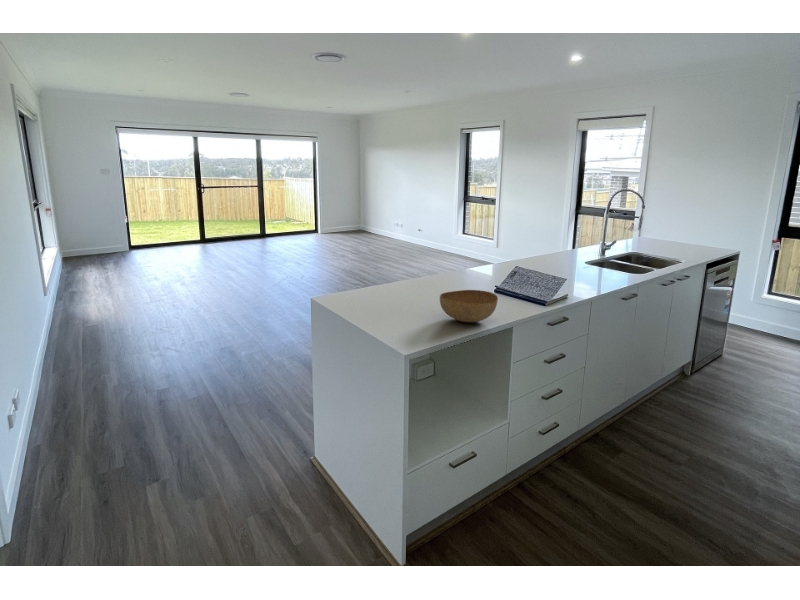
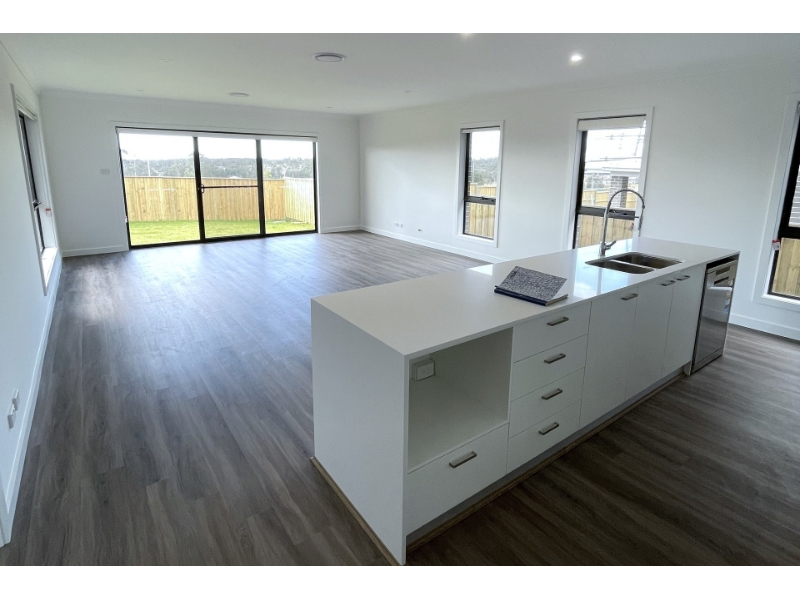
- bowl (468, 307)
